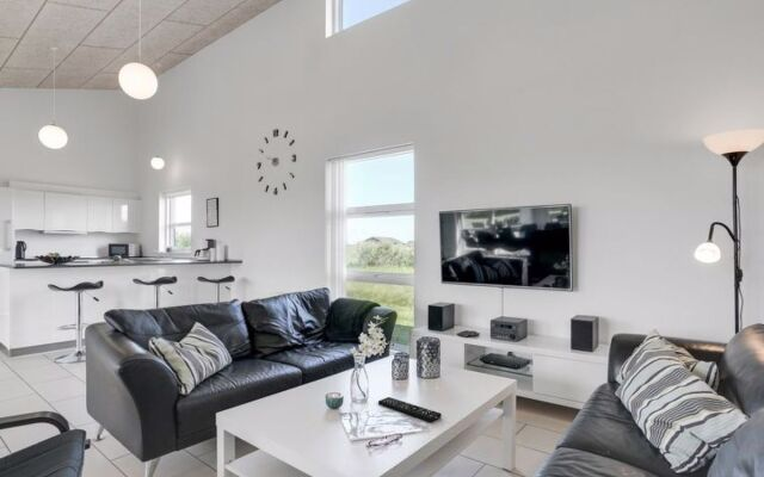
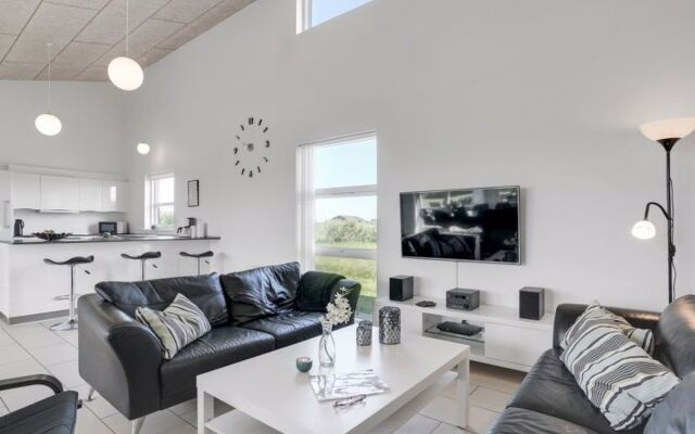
- remote control (408, 408)
